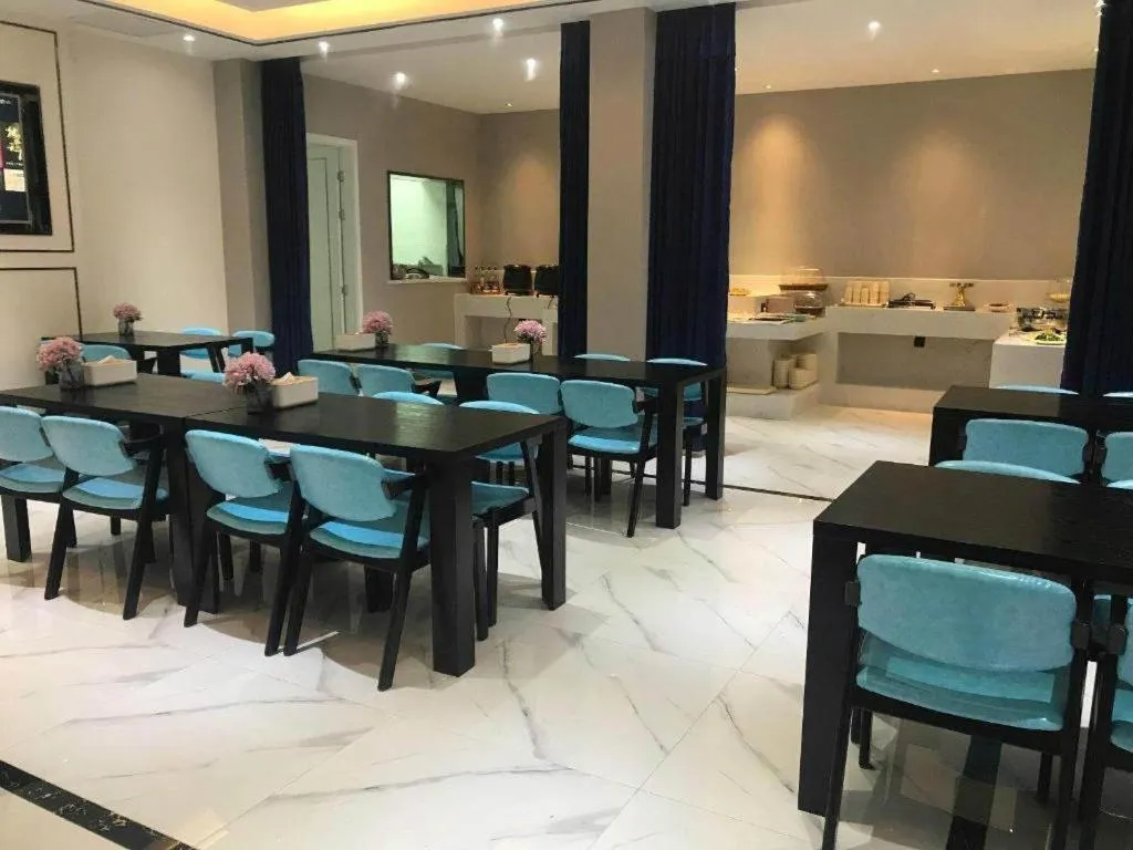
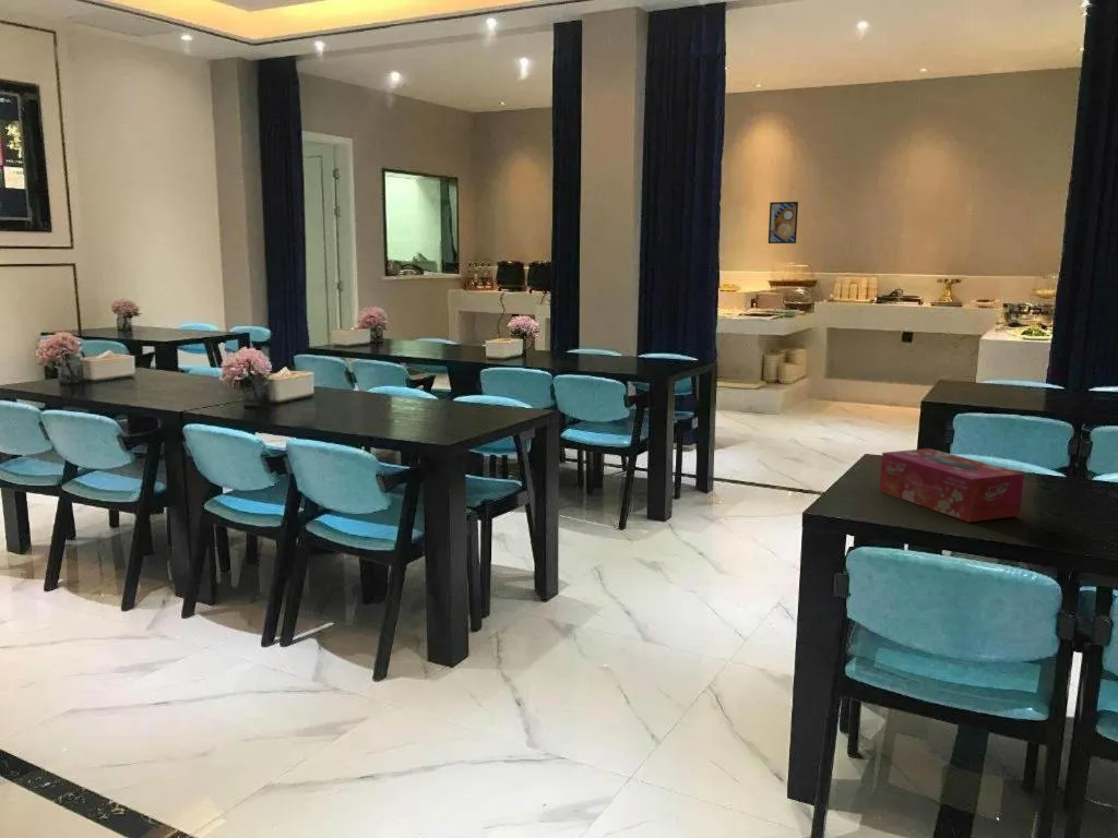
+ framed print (783, 223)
+ tissue box (948, 482)
